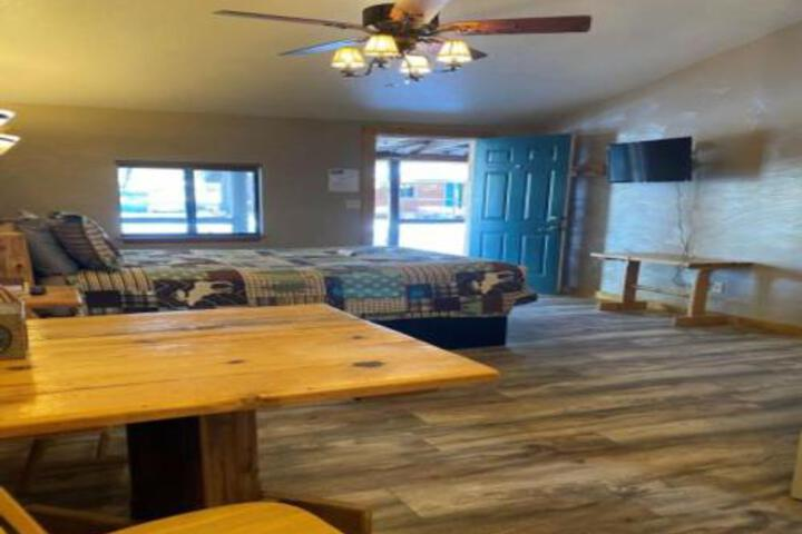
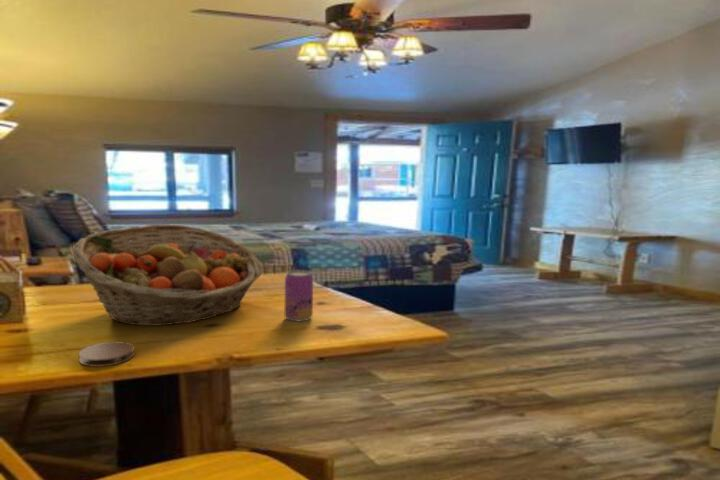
+ coaster (107, 353)
+ fruit basket (174, 270)
+ beverage can (298, 295)
